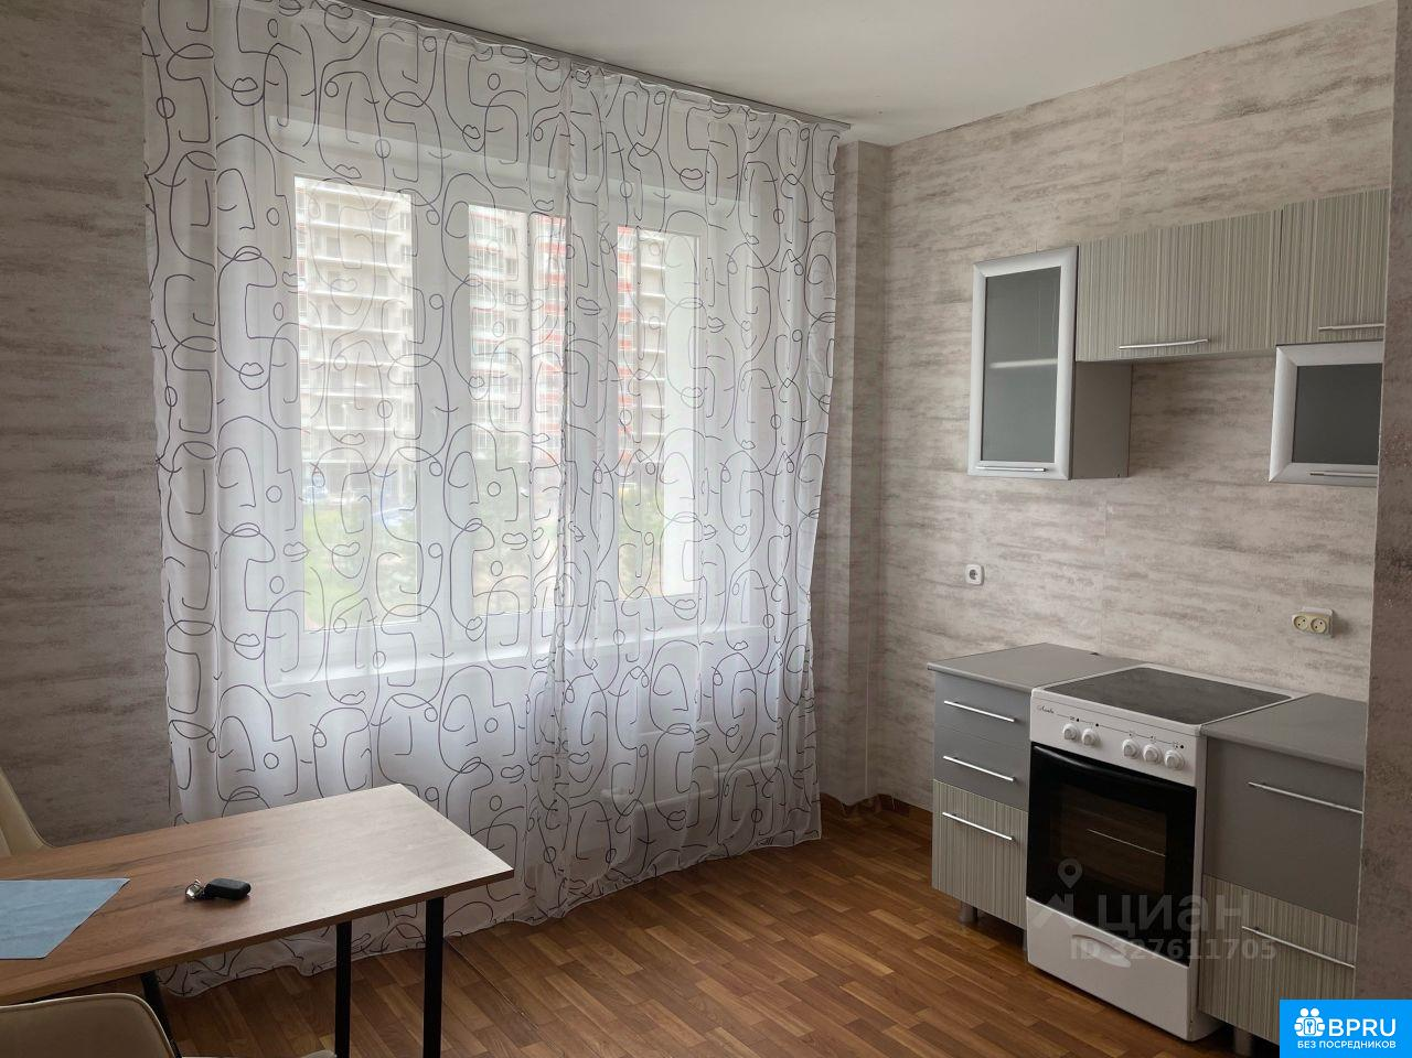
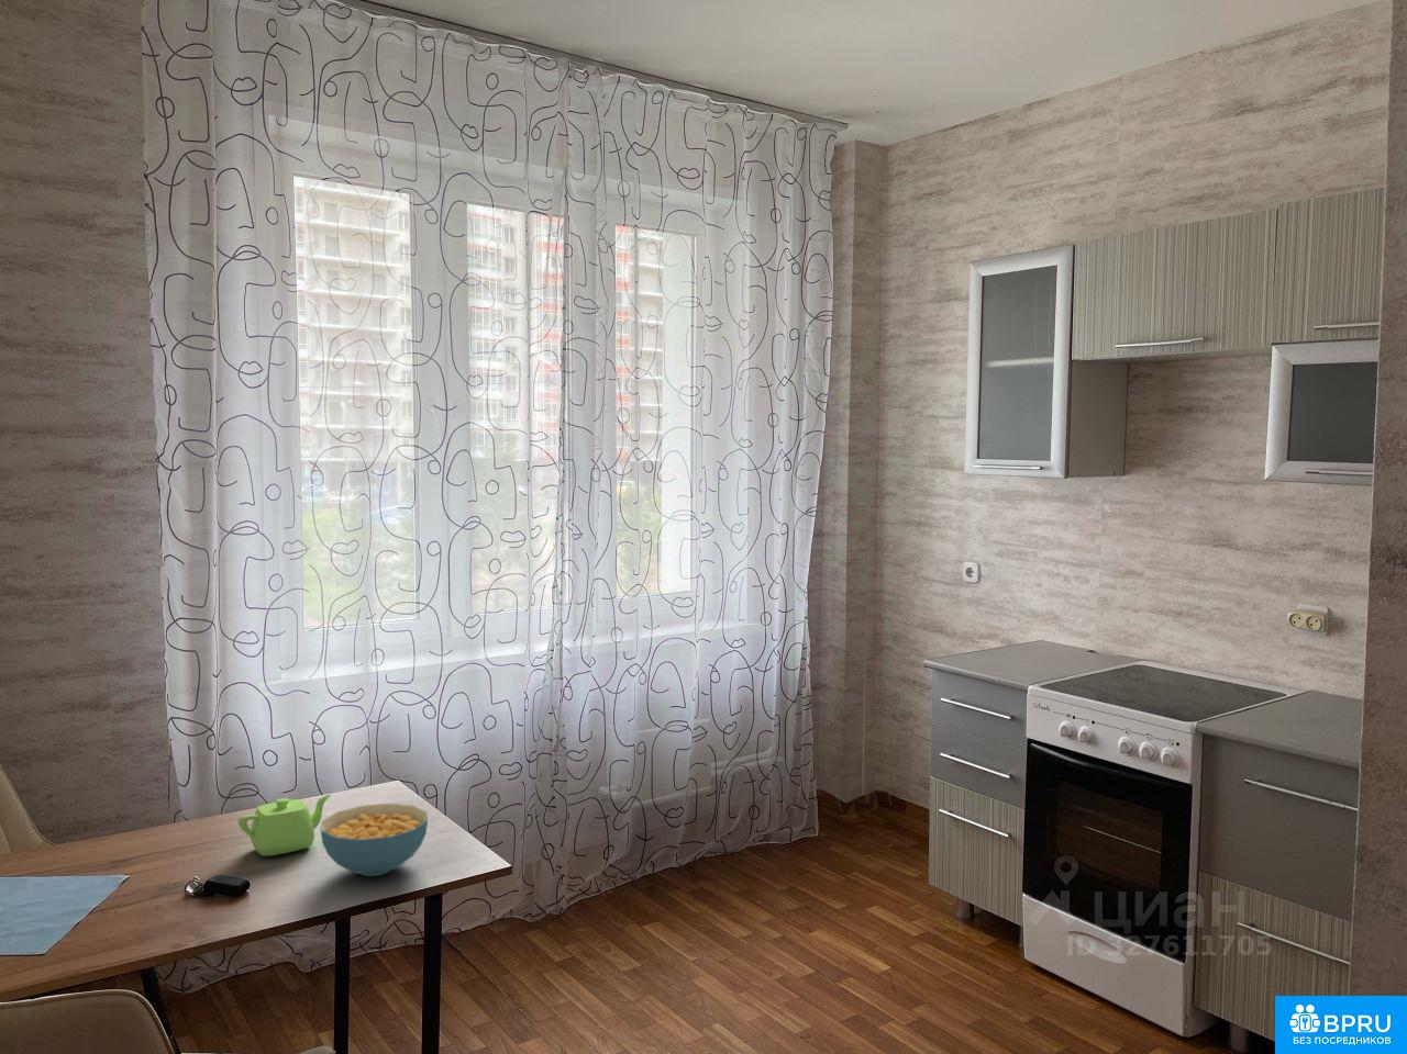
+ teapot (286, 823)
+ cereal bowl (374, 846)
